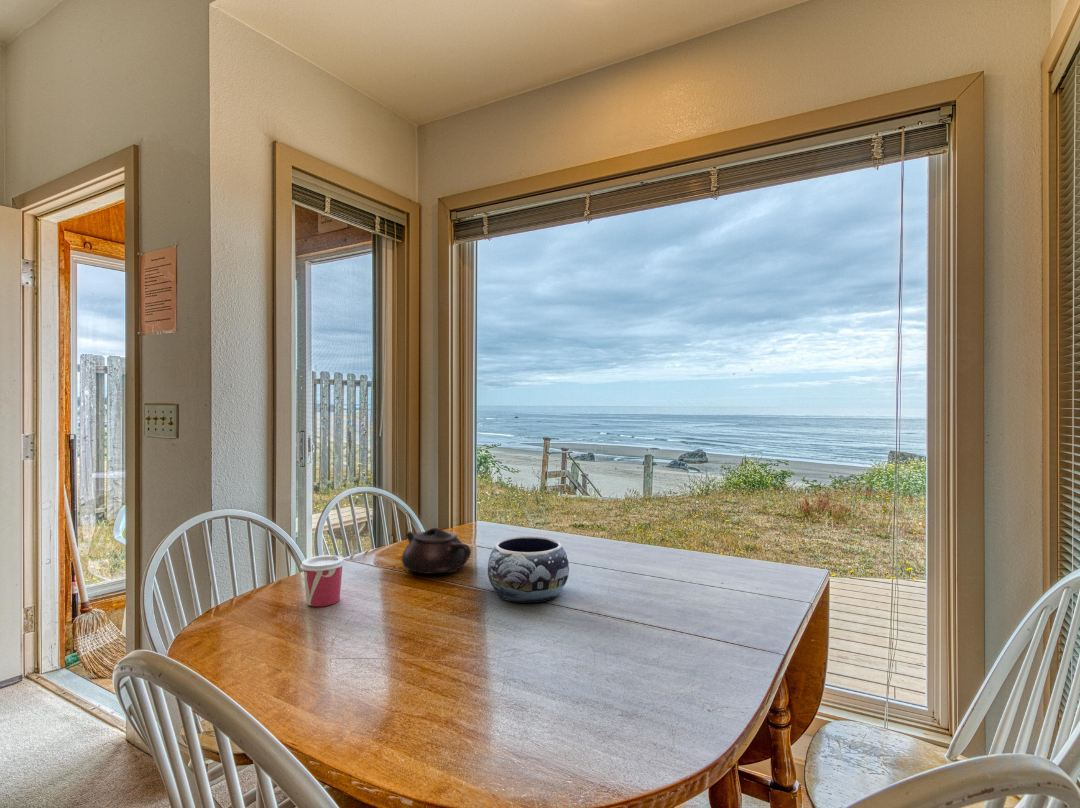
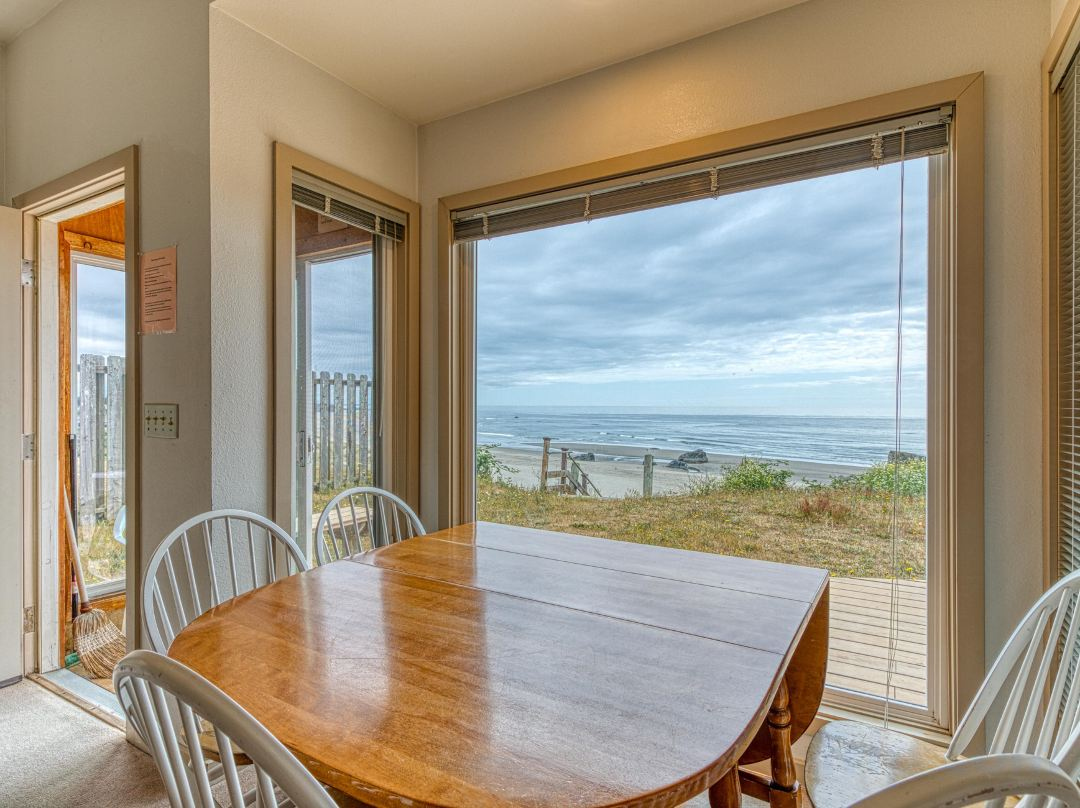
- teapot (435, 548)
- decorative bowl (528, 568)
- cup (323, 580)
